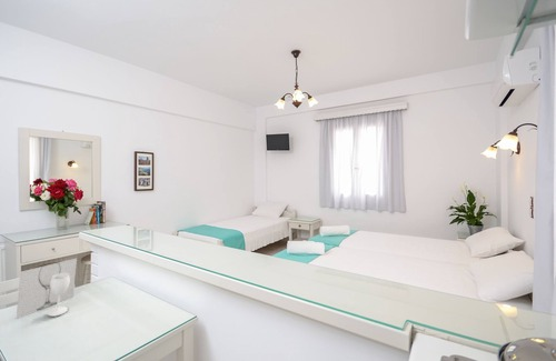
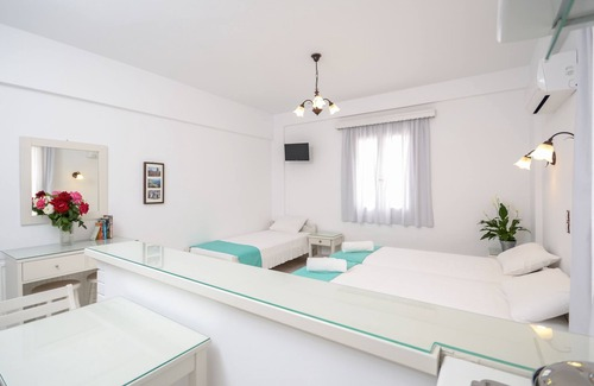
- glass (56, 288)
